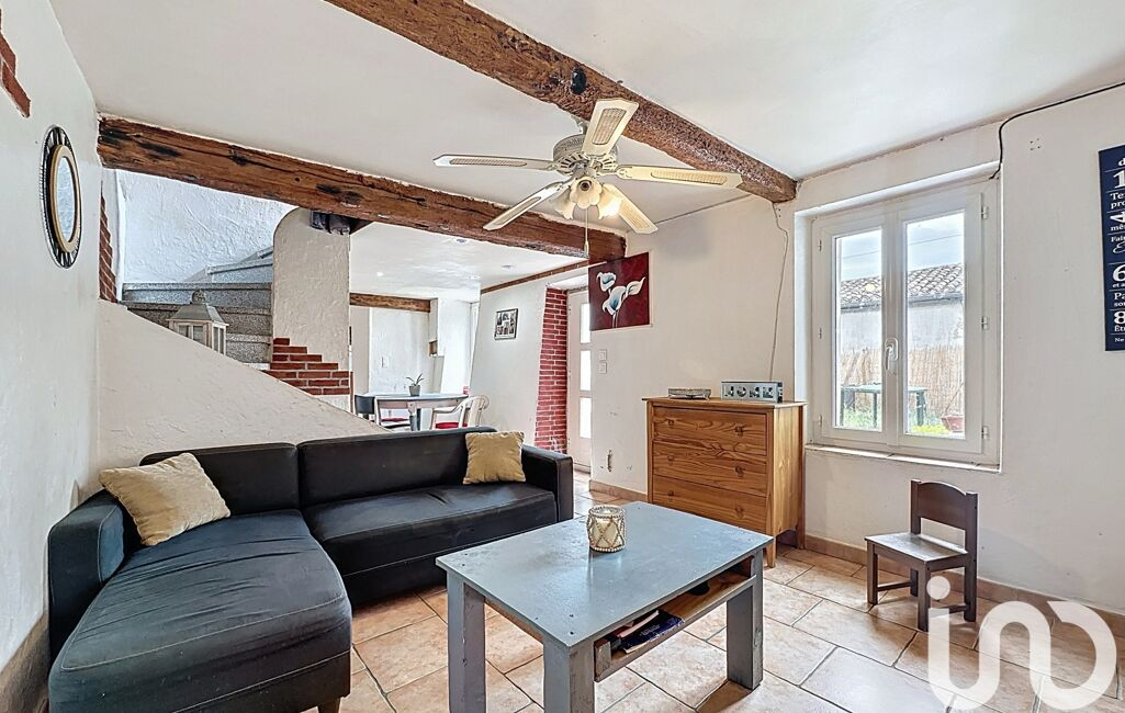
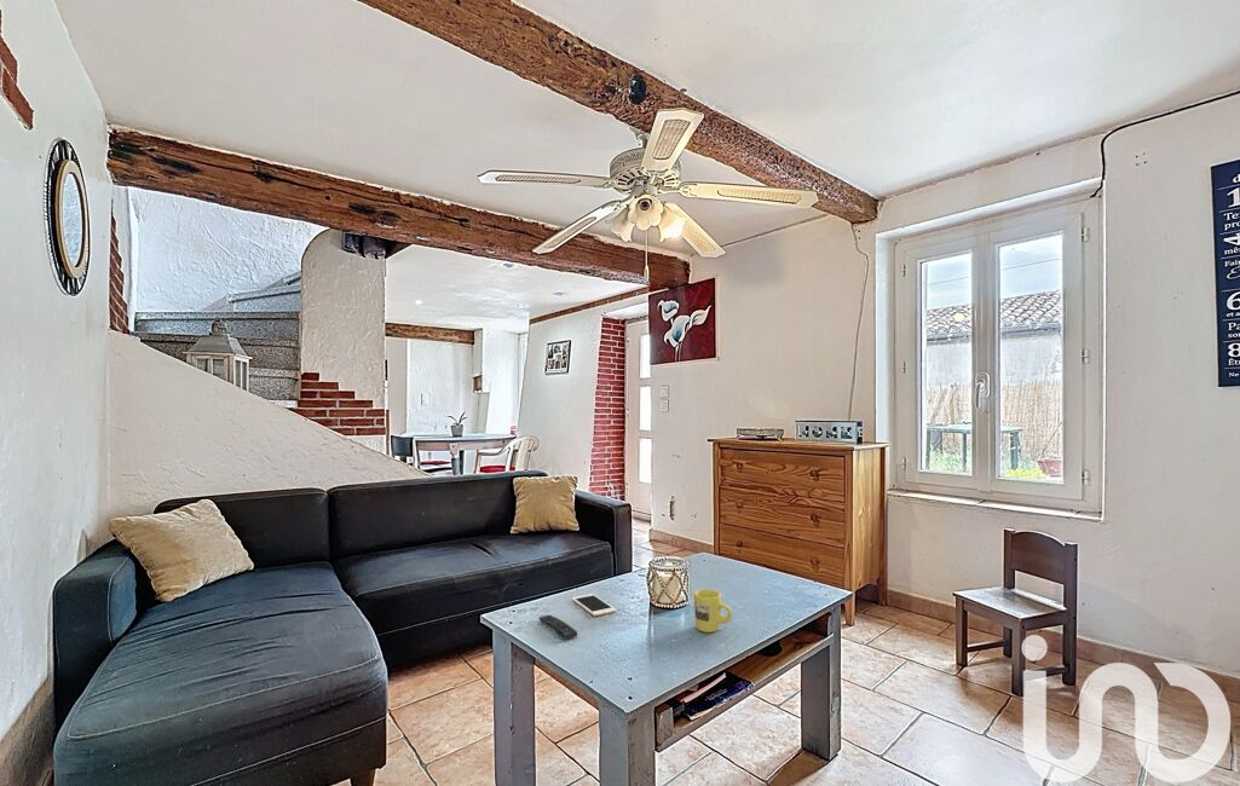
+ mug (713, 612)
+ cell phone (593, 603)
+ remote control (555, 625)
